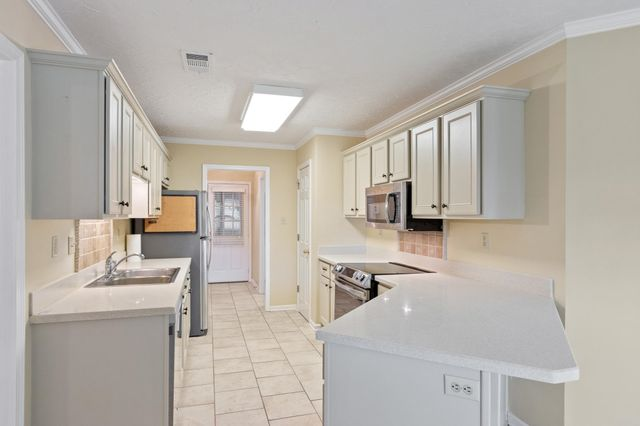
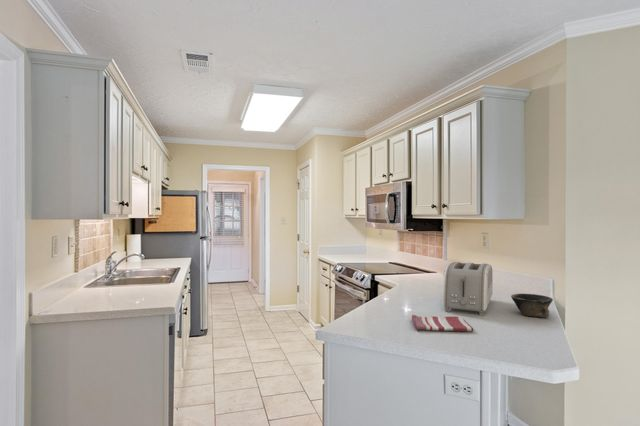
+ bowl (531, 305)
+ toaster (468, 284)
+ dish towel (440, 323)
